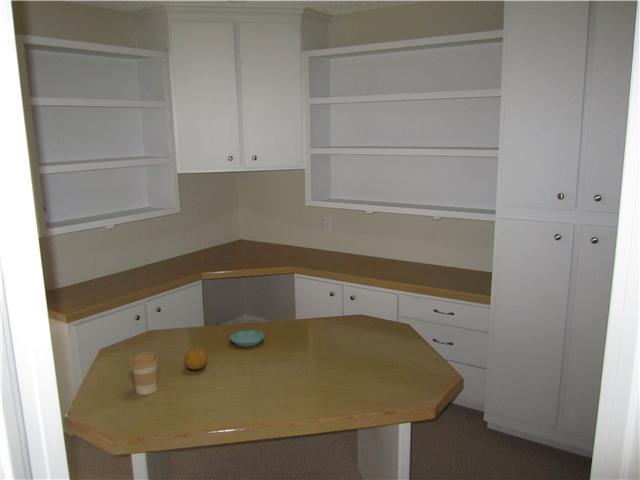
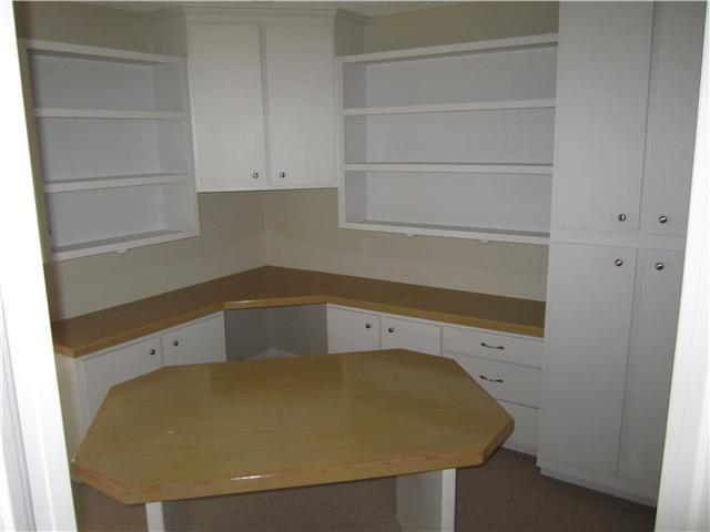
- fruit (195, 359)
- coffee cup (145, 373)
- saucer (247, 339)
